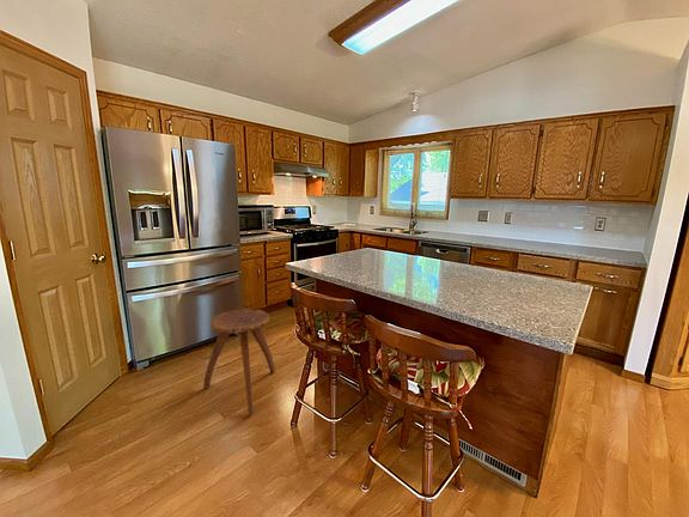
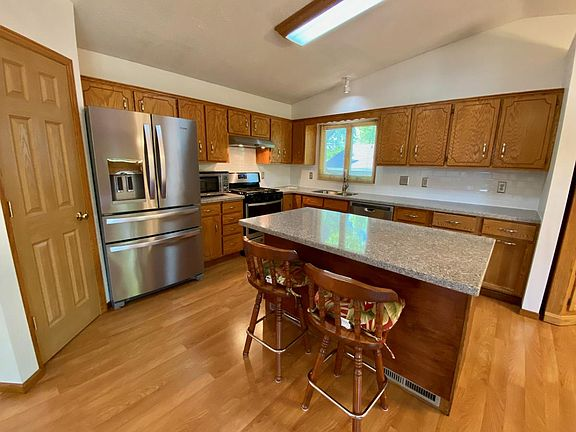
- stool (242, 352)
